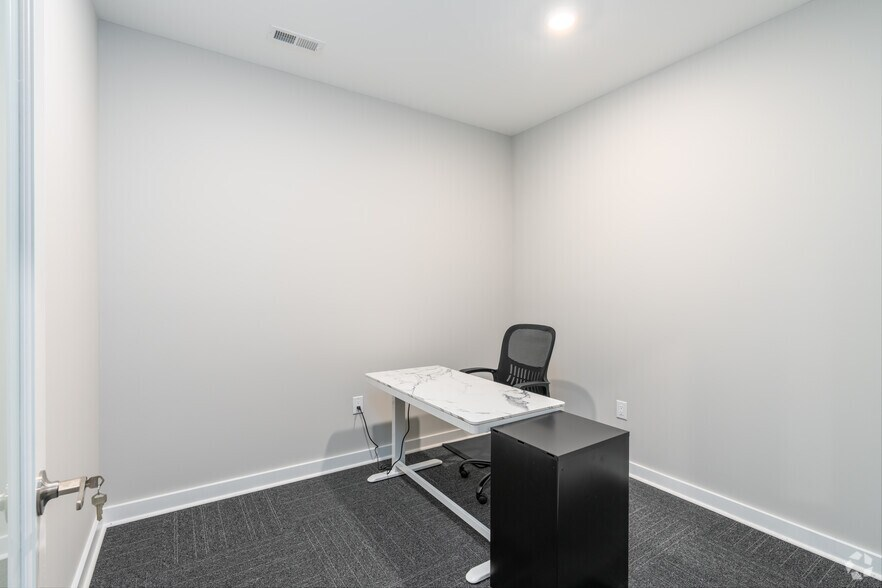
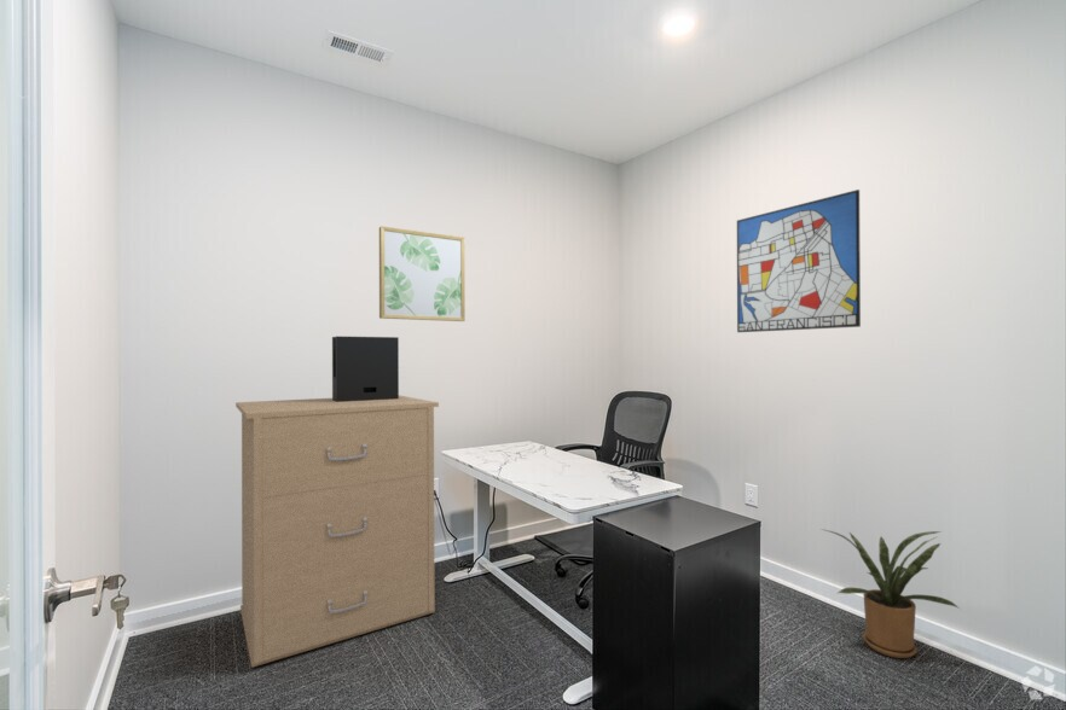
+ filing cabinet (336, 506)
+ file holder (365, 367)
+ wall art (423, 275)
+ wall art (792, 268)
+ house plant (888, 583)
